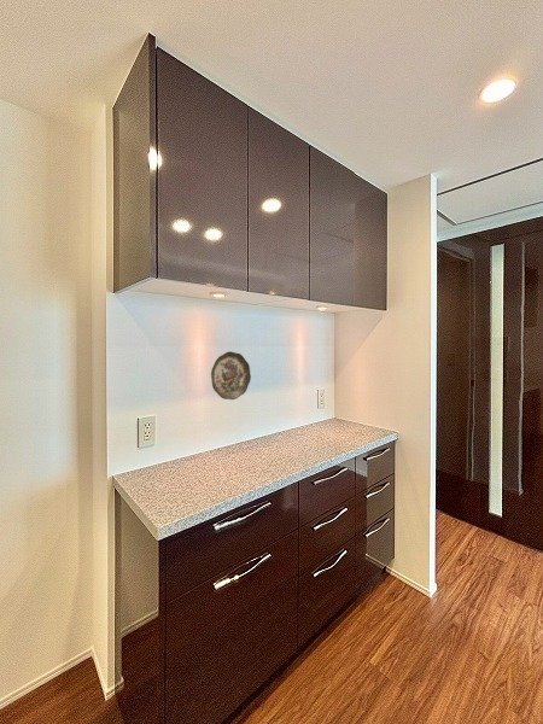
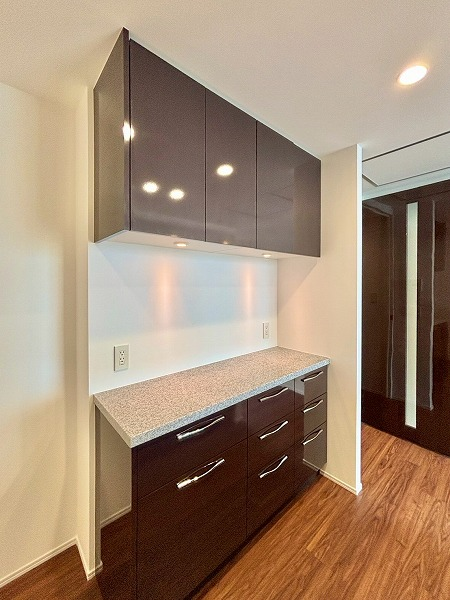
- decorative plate (230, 375)
